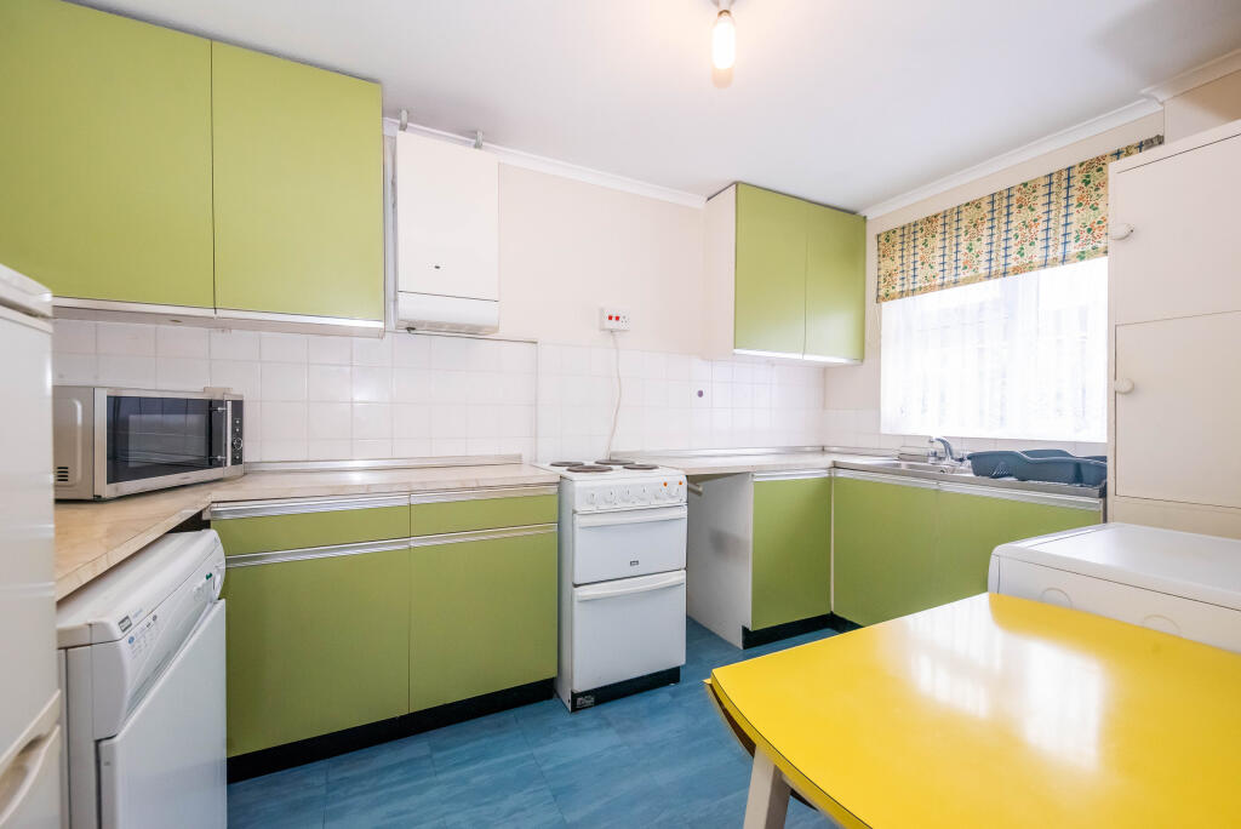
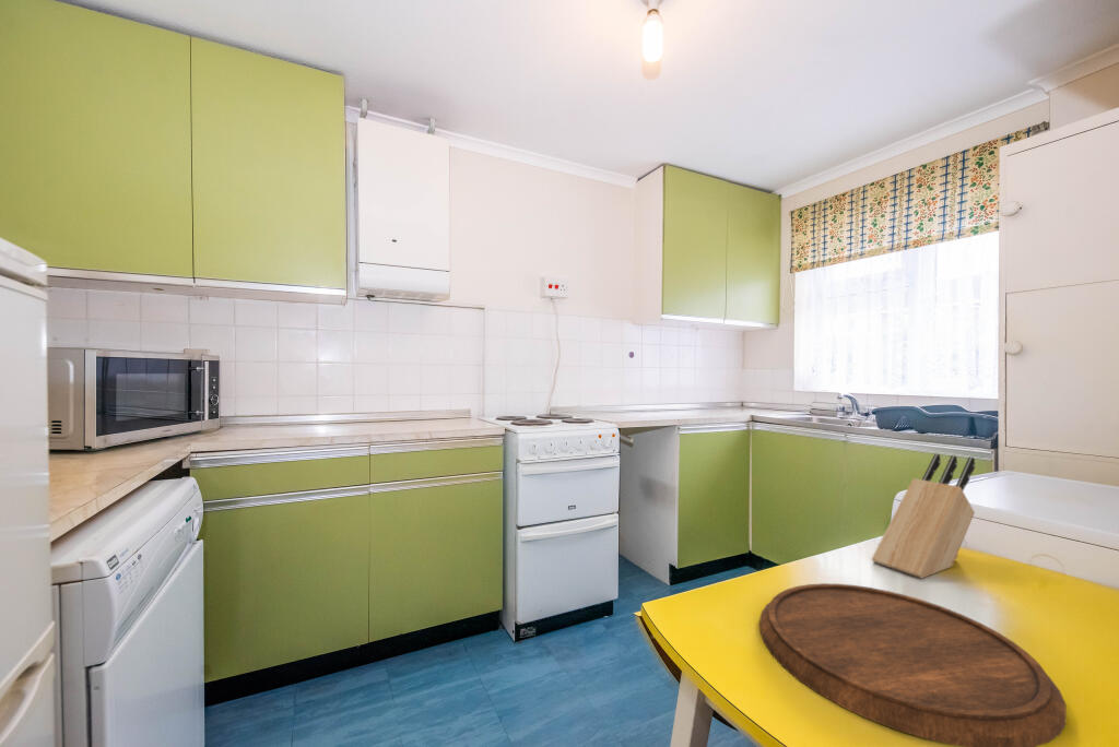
+ cutting board (890, 643)
+ knife block (928, 509)
